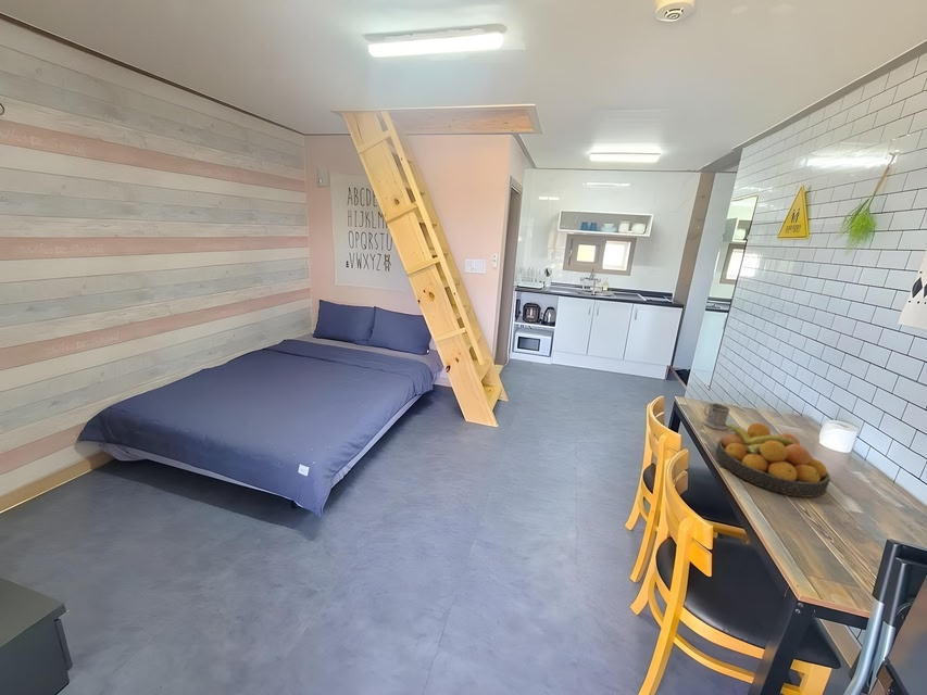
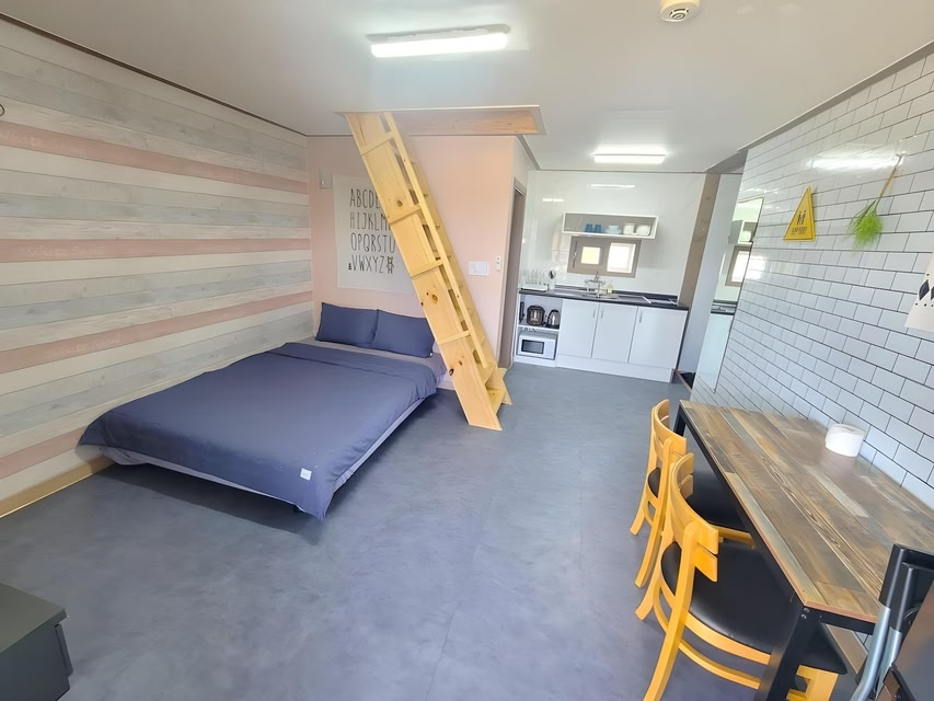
- mug (714, 414)
- fruit bowl (772, 452)
